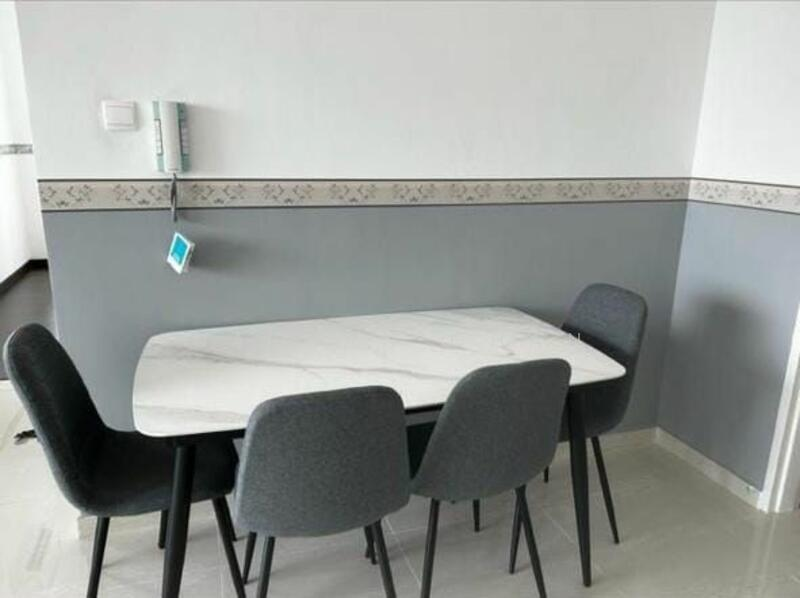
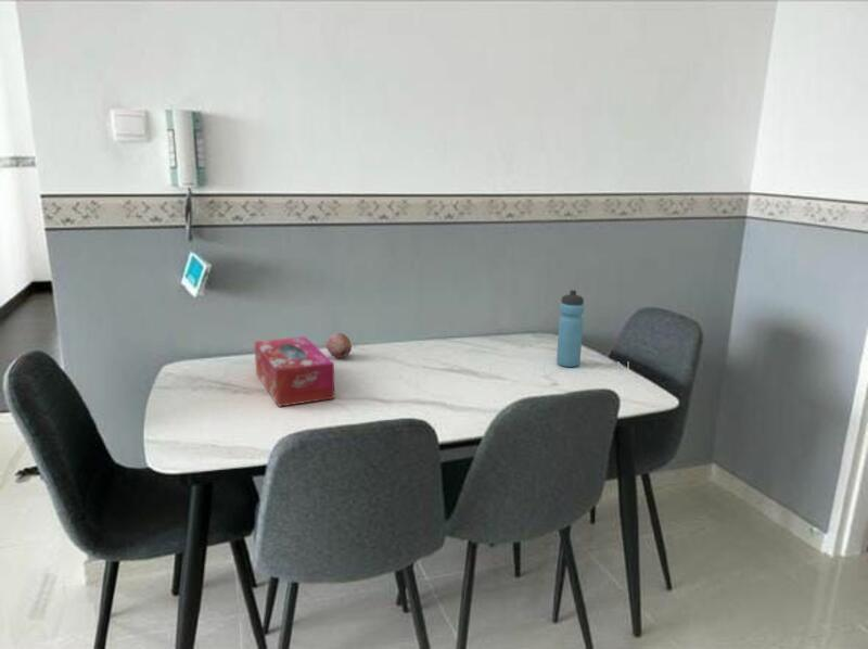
+ water bottle (570, 328)
+ tissue box (292, 368)
+ fruit (339, 345)
